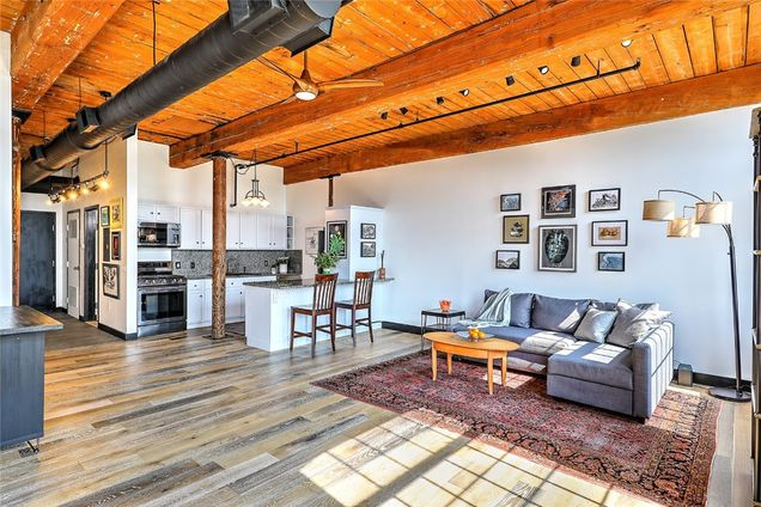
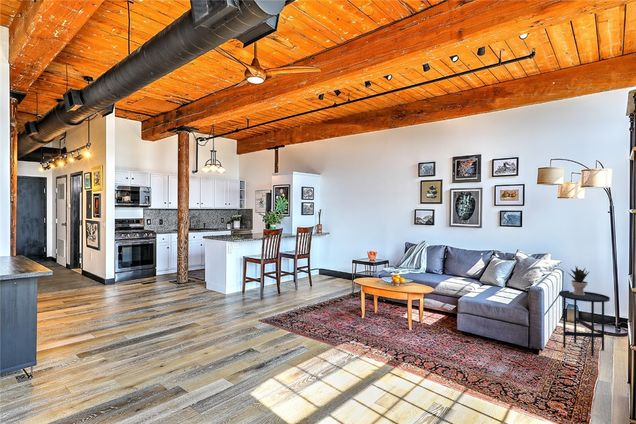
+ potted plant (578, 279)
+ side table (583, 321)
